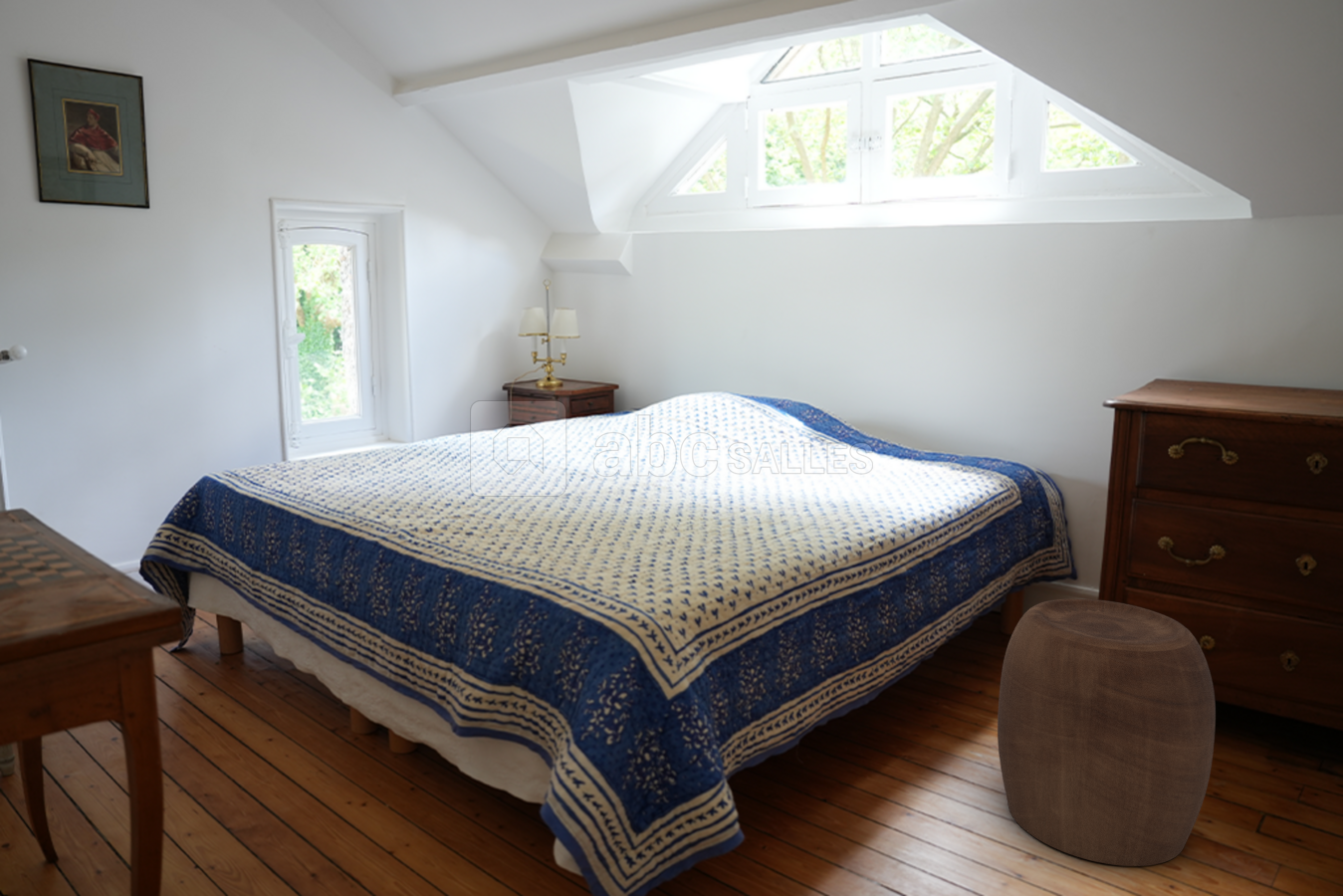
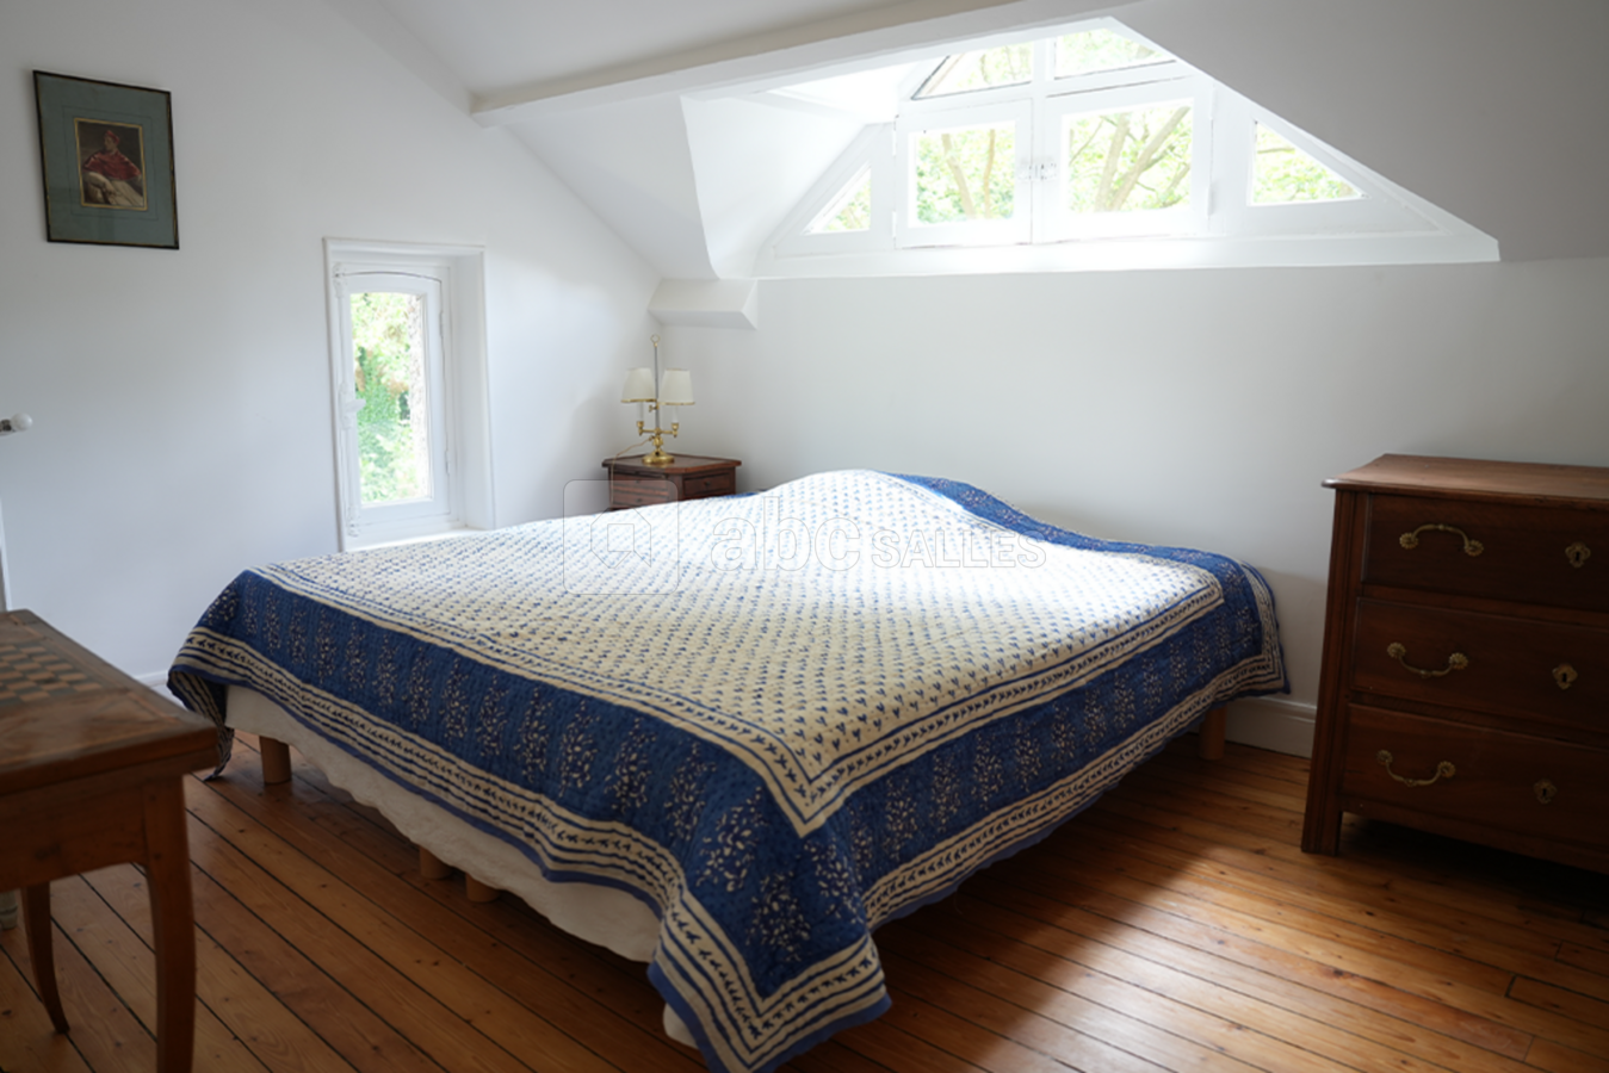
- stool (1101, 720)
